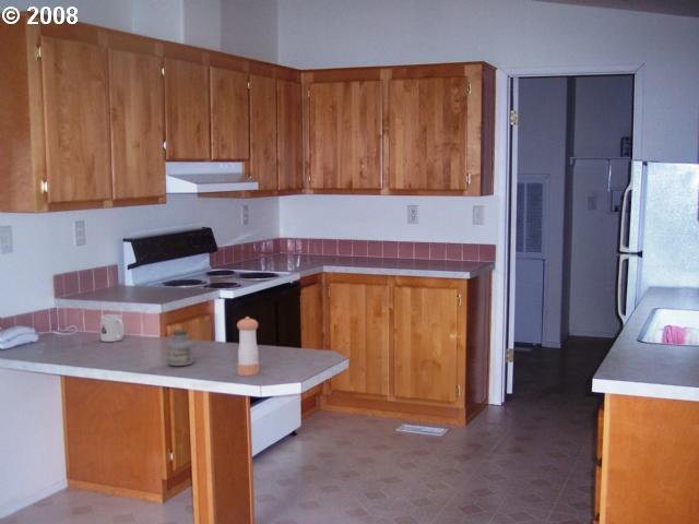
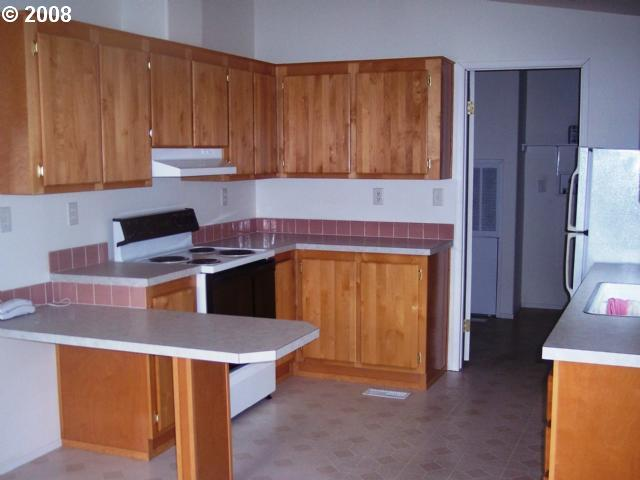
- jar (180, 346)
- pepper shaker (248, 345)
- mug (114, 327)
